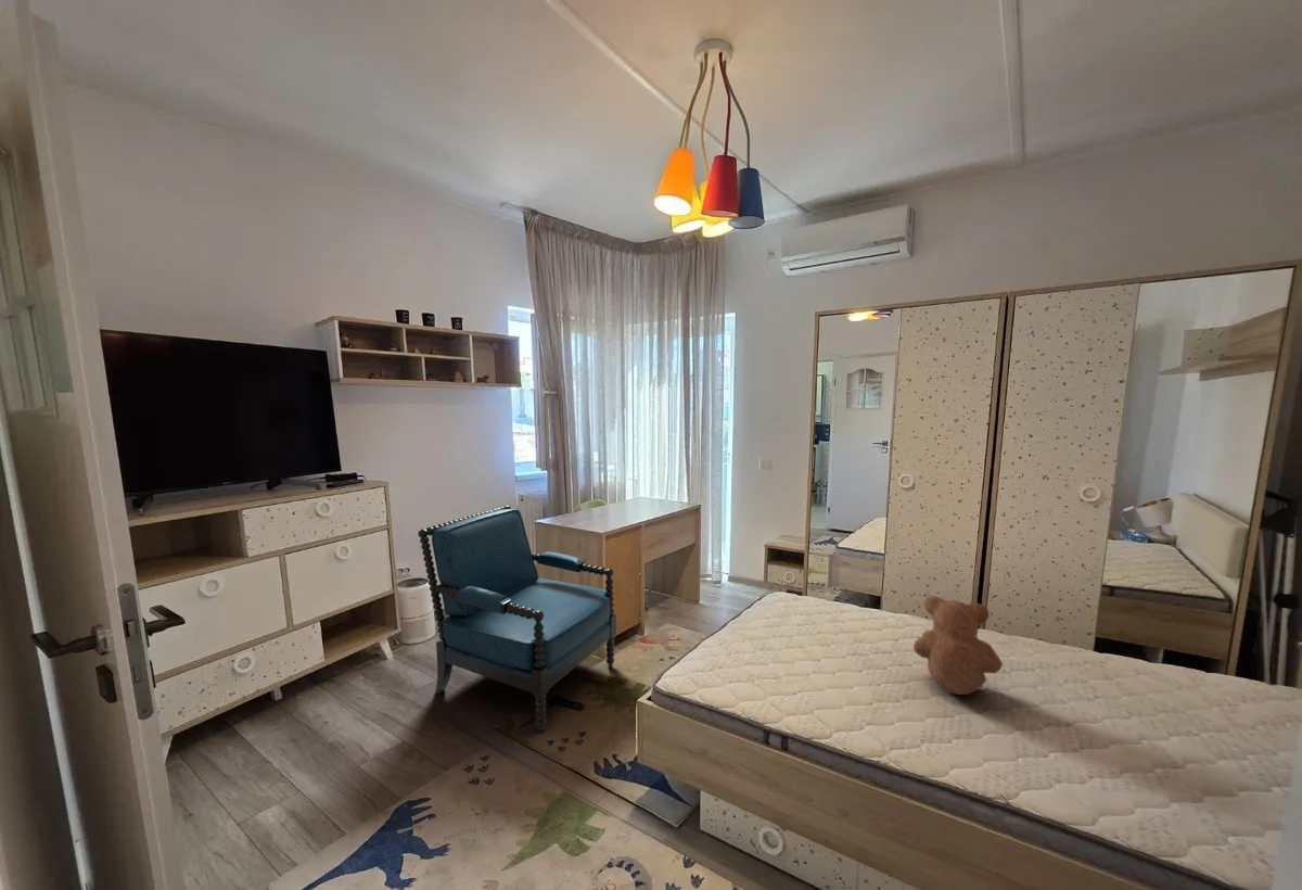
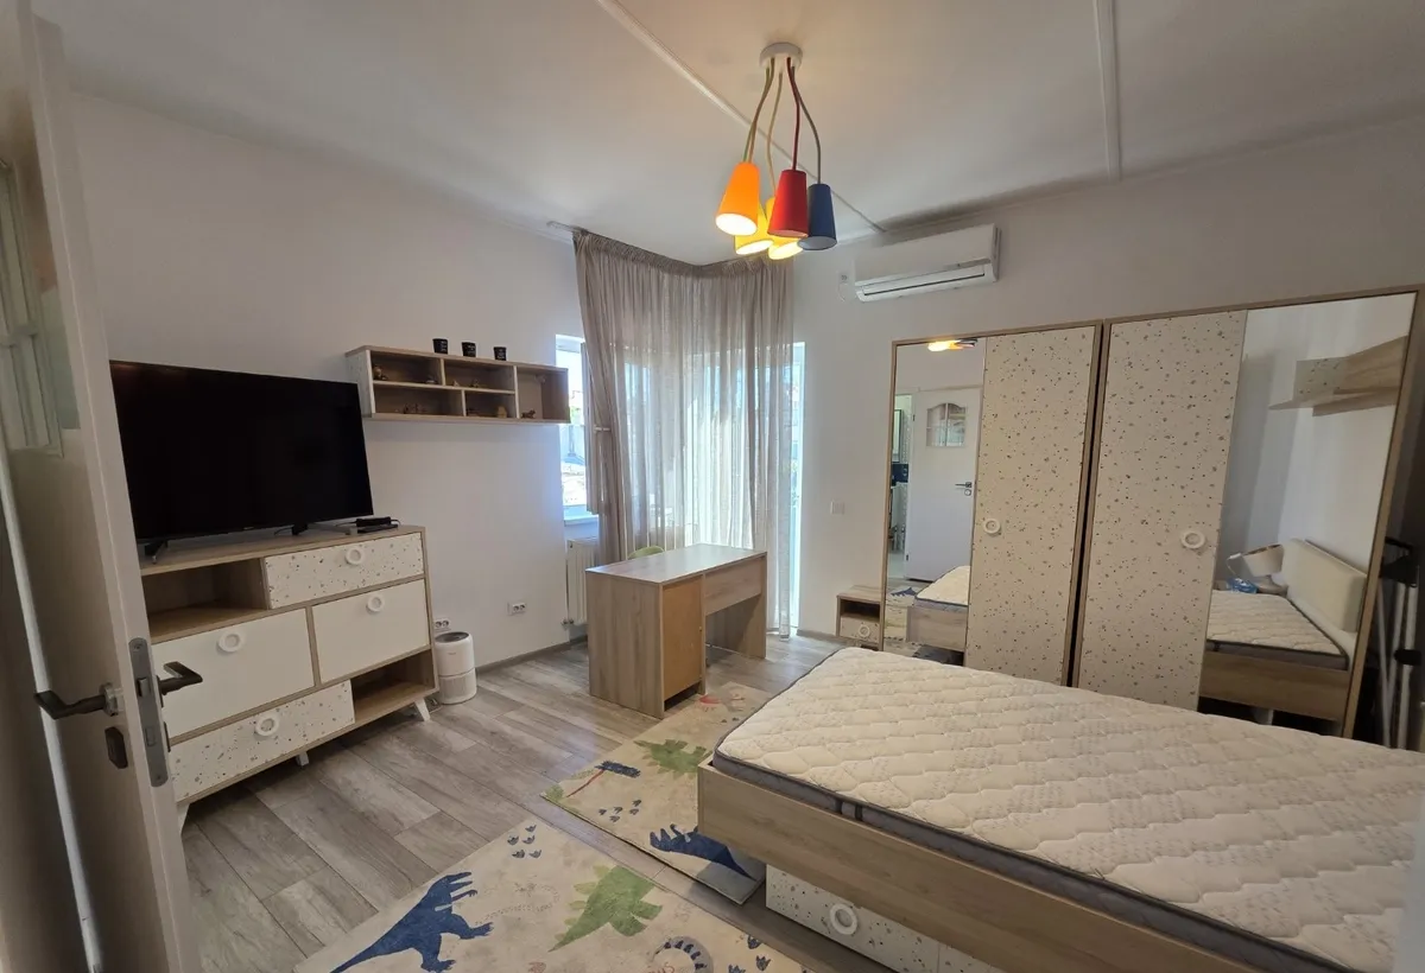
- teddy bear (956, 646)
- chair (523, 600)
